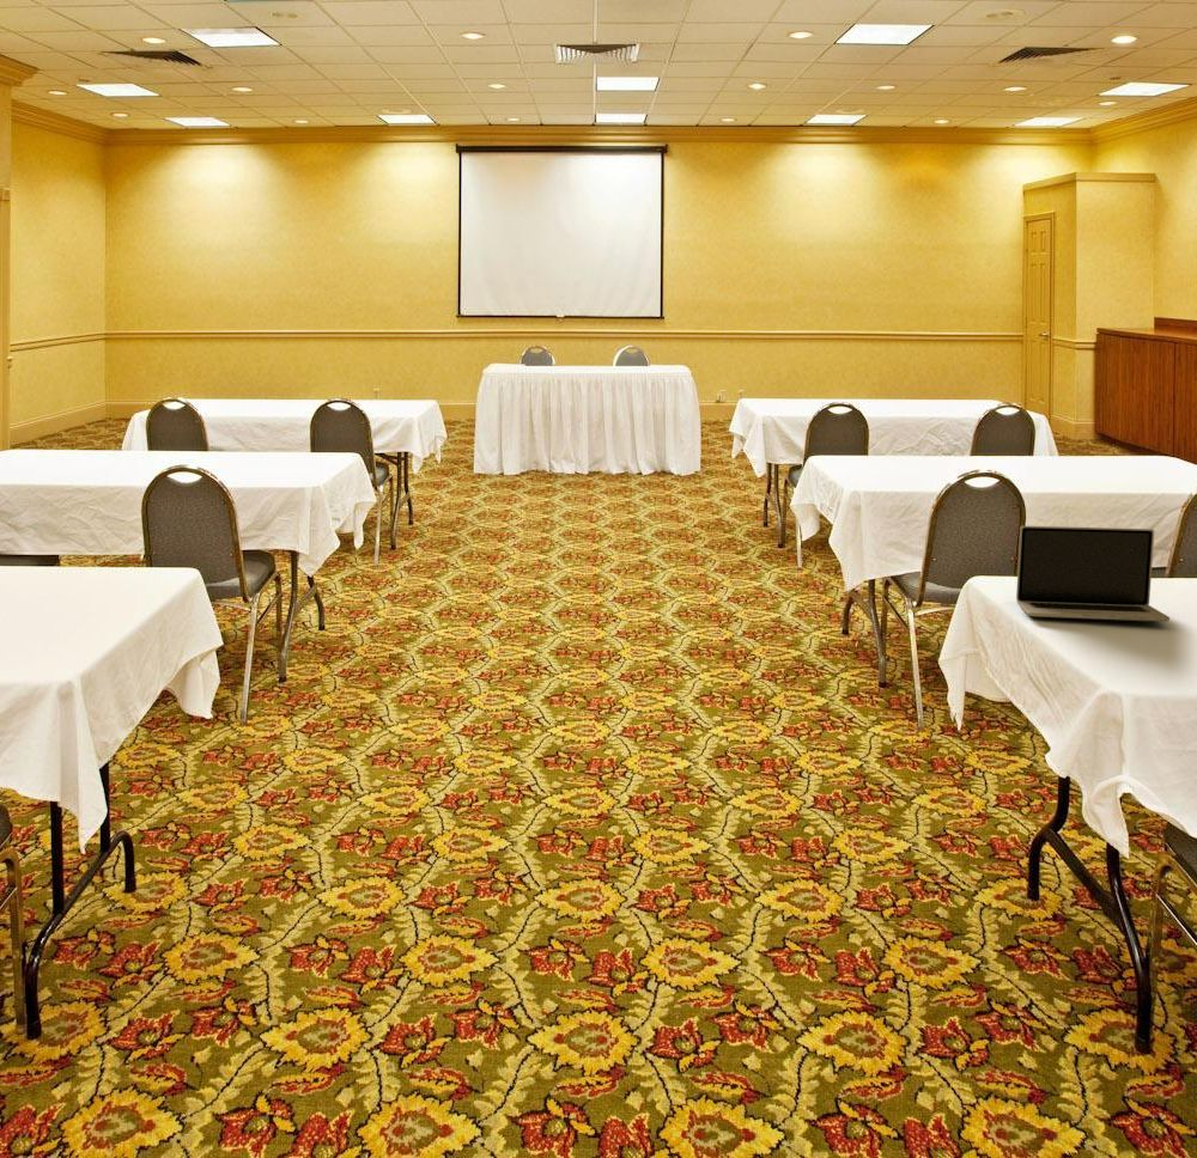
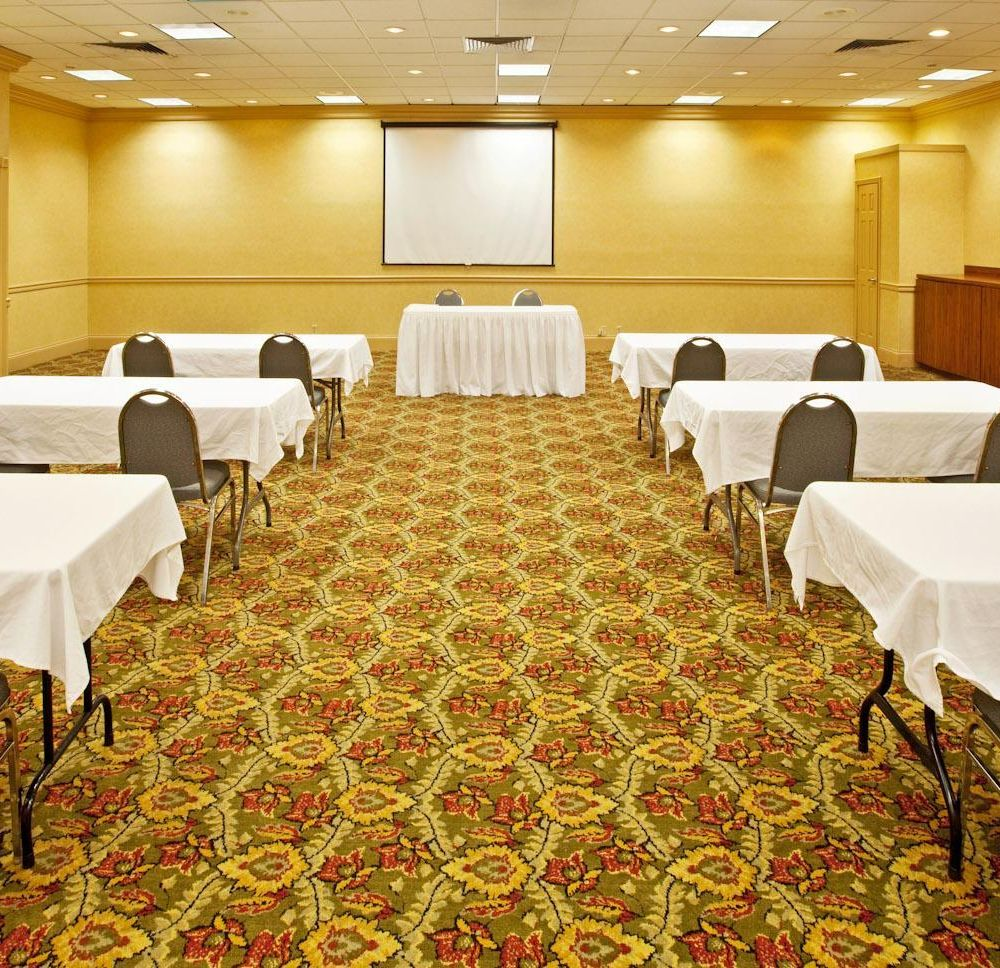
- laptop (1092, 572)
